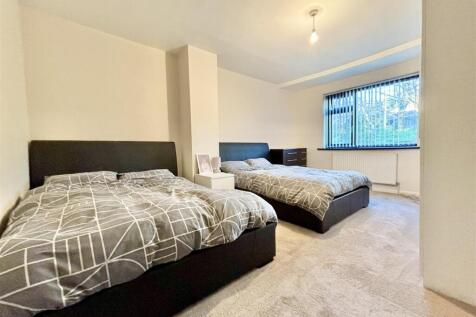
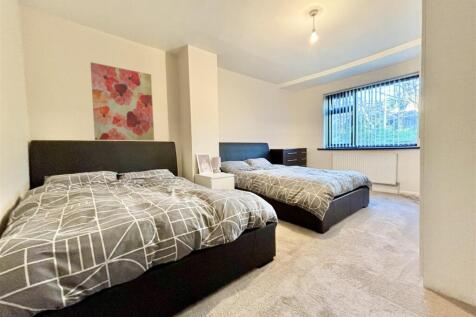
+ wall art (125, 104)
